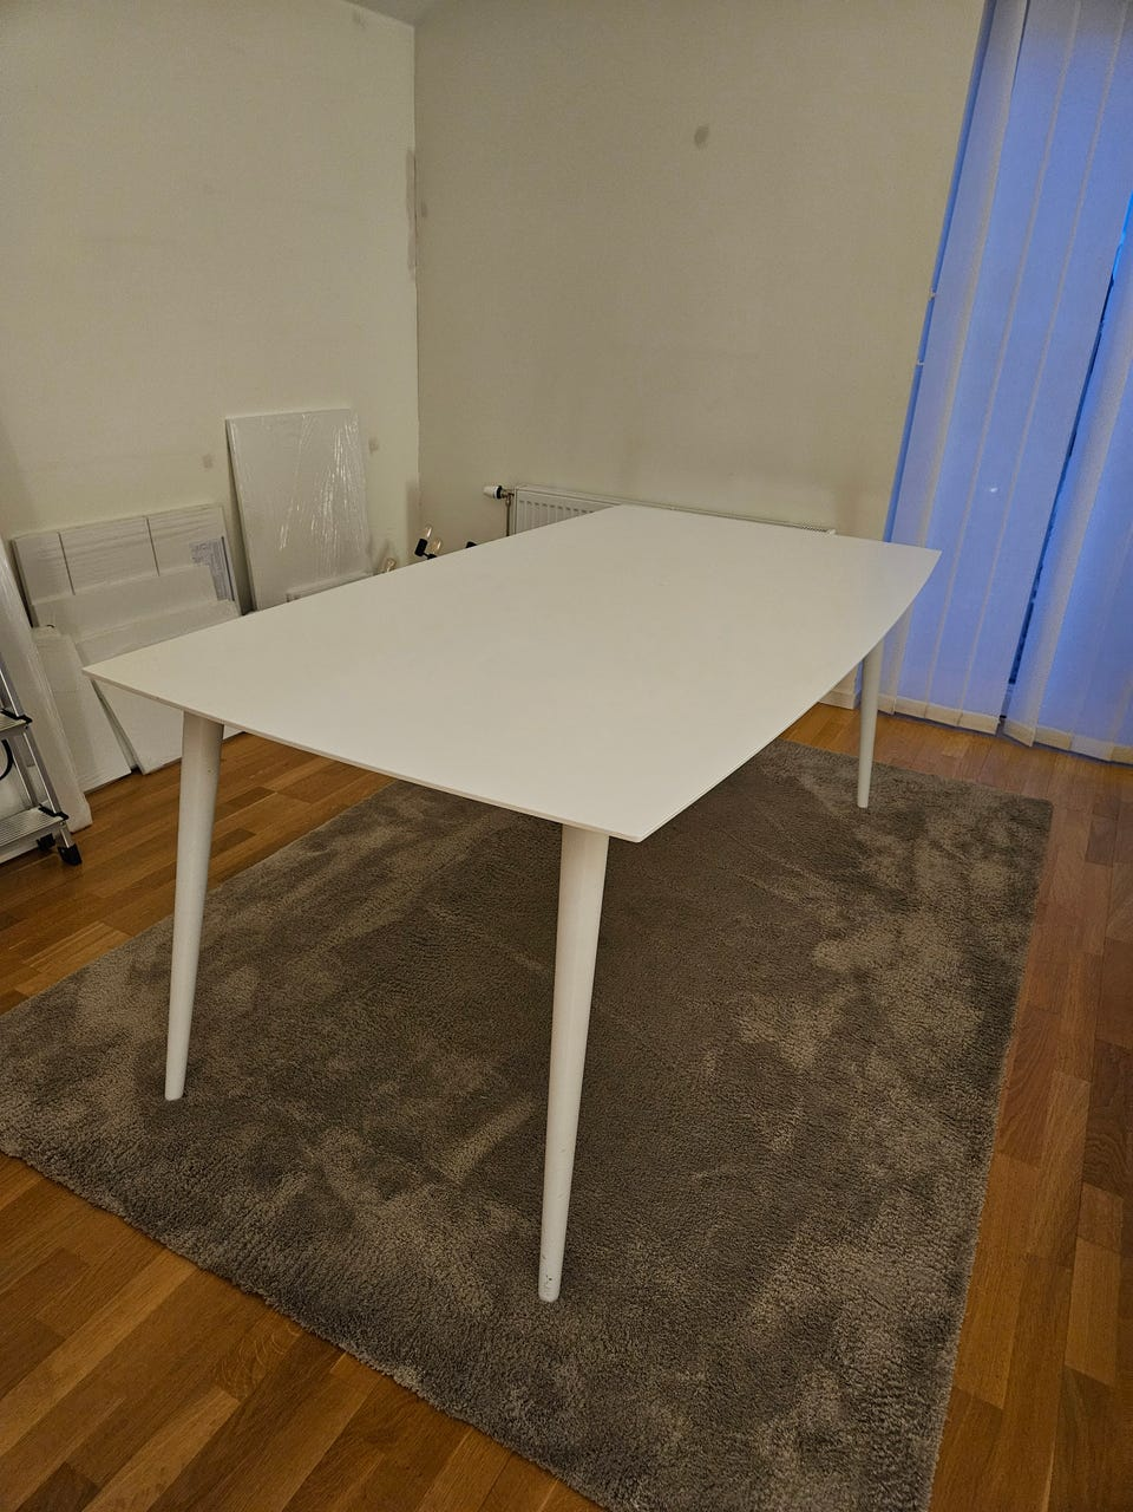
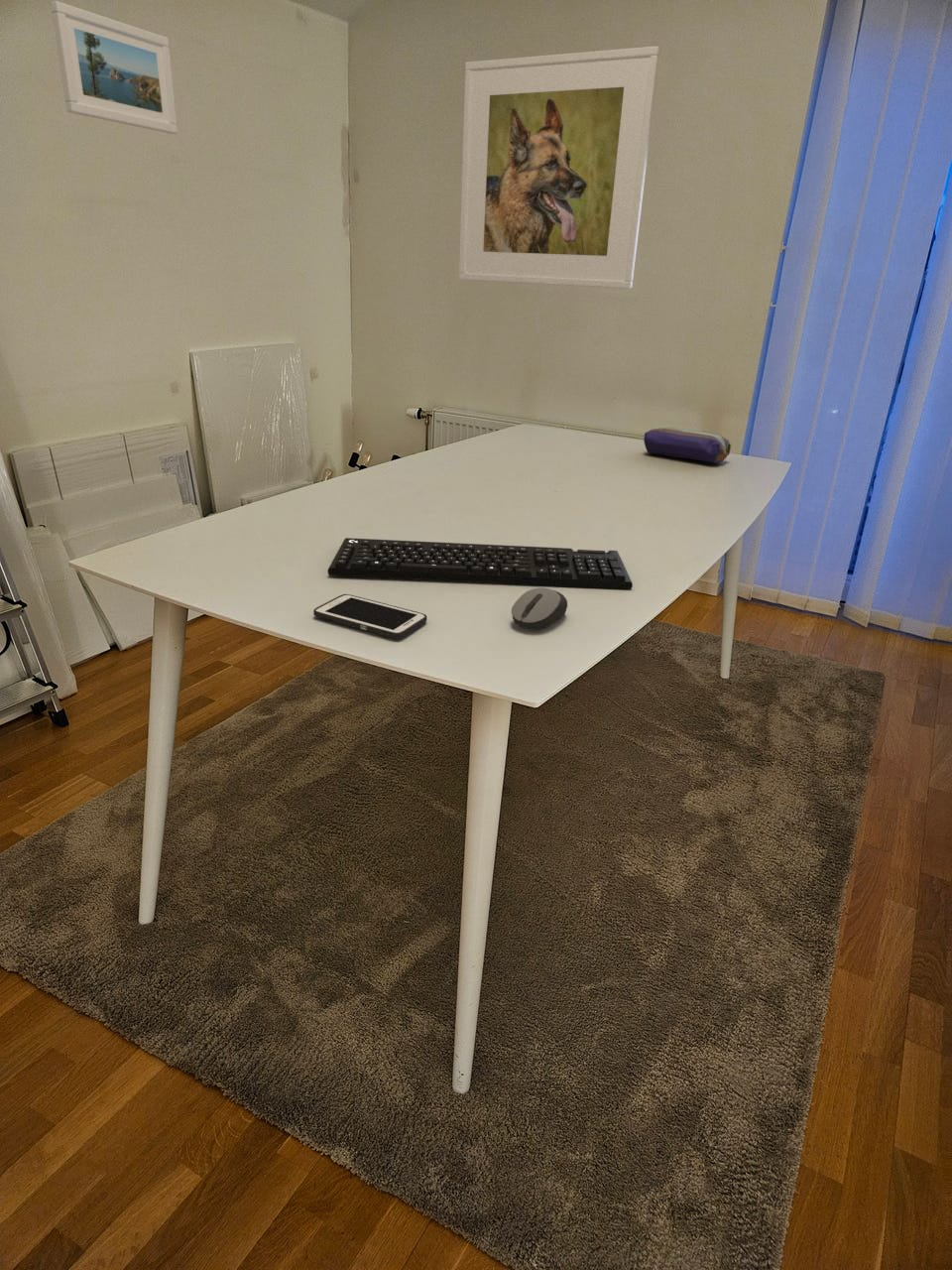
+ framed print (119, 72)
+ computer mouse (539, 605)
+ pencil case (686, 444)
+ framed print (548, 176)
+ keyboard (480, 560)
+ cell phone (370, 615)
